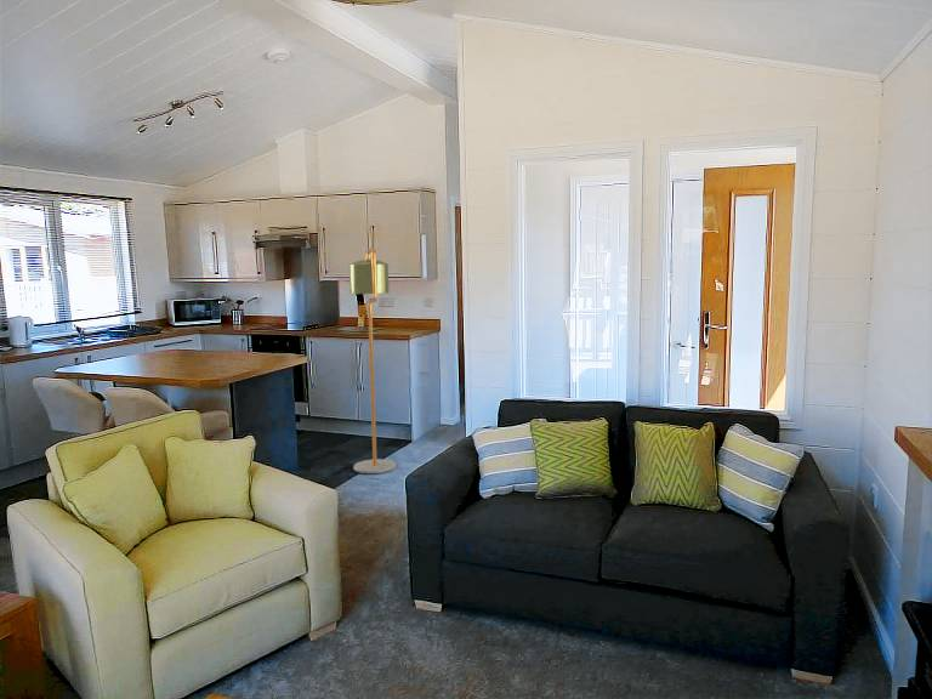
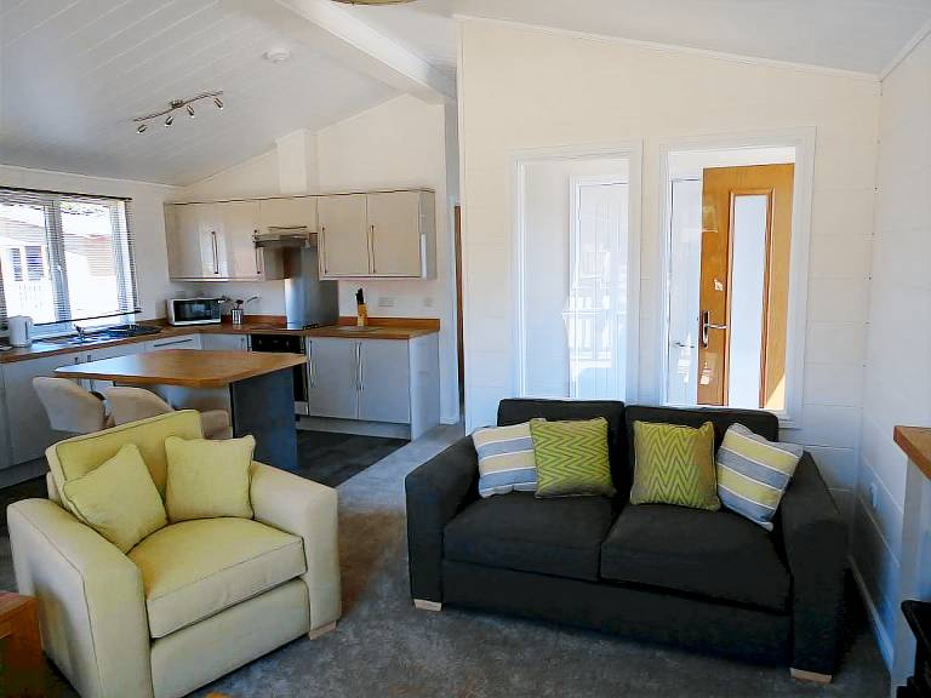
- floor lamp (371, 360)
